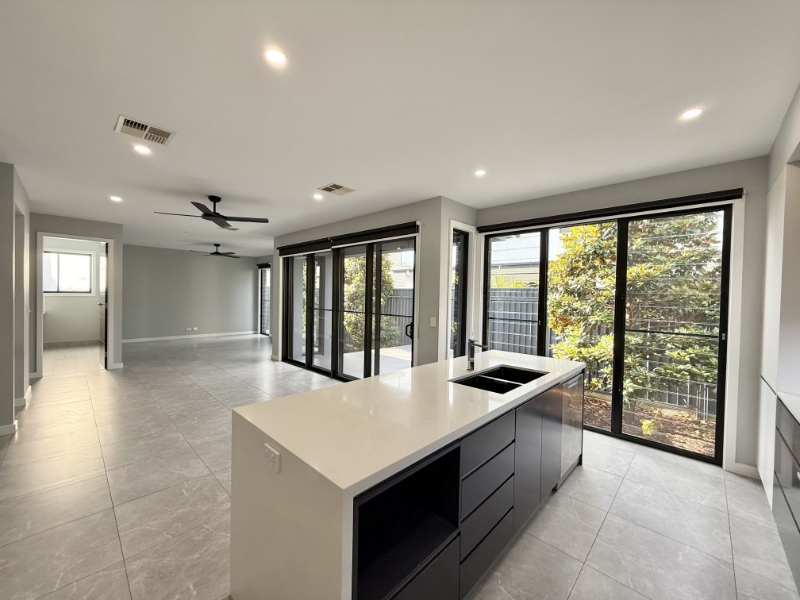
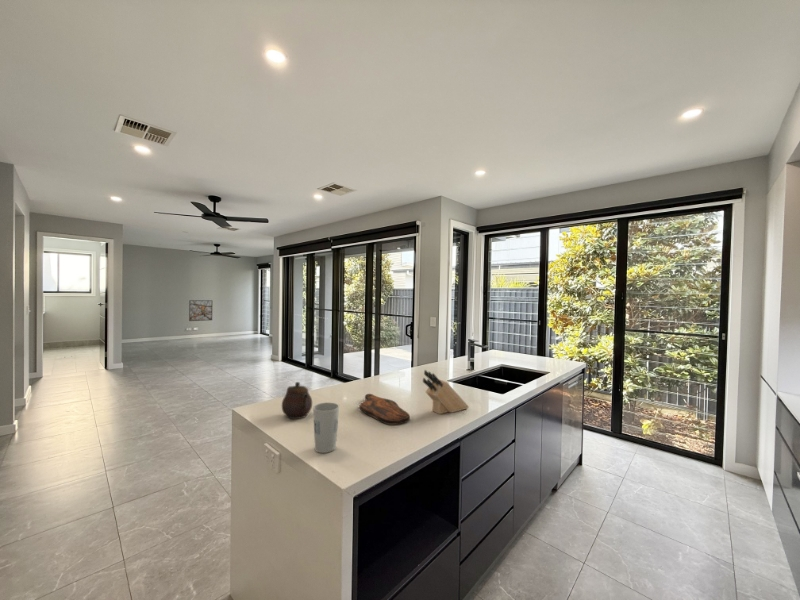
+ teapot (296, 398)
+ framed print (201, 310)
+ cutting board (379, 407)
+ cup (325, 427)
+ knife block (444, 389)
